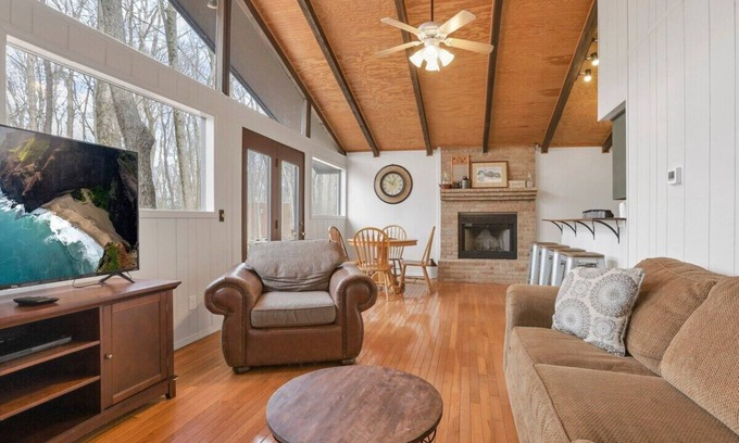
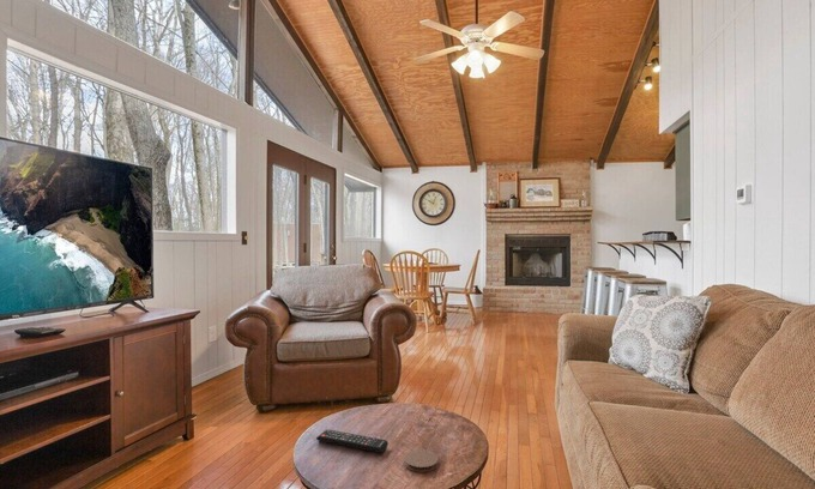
+ coaster (421, 460)
+ remote control (351, 441)
